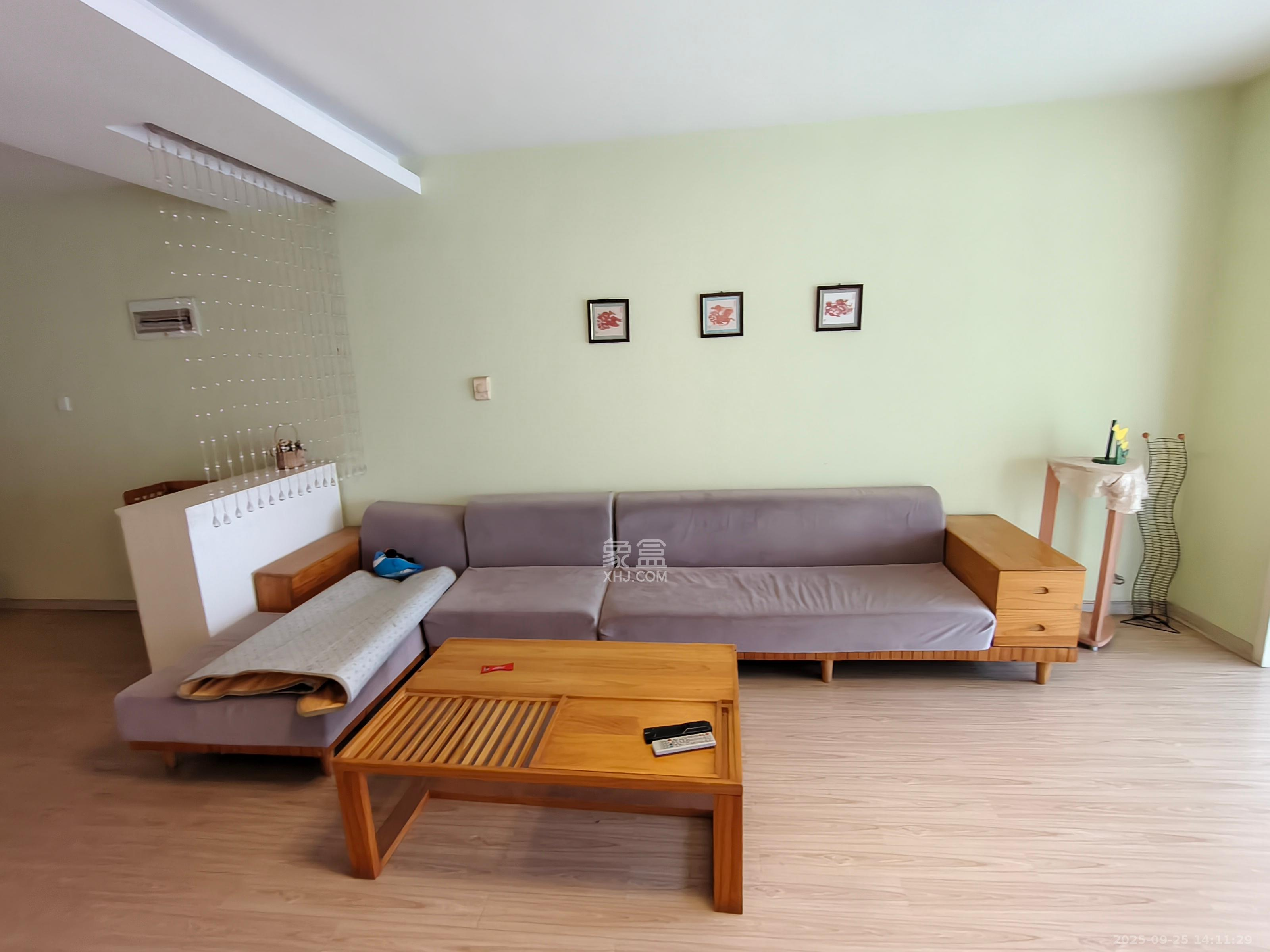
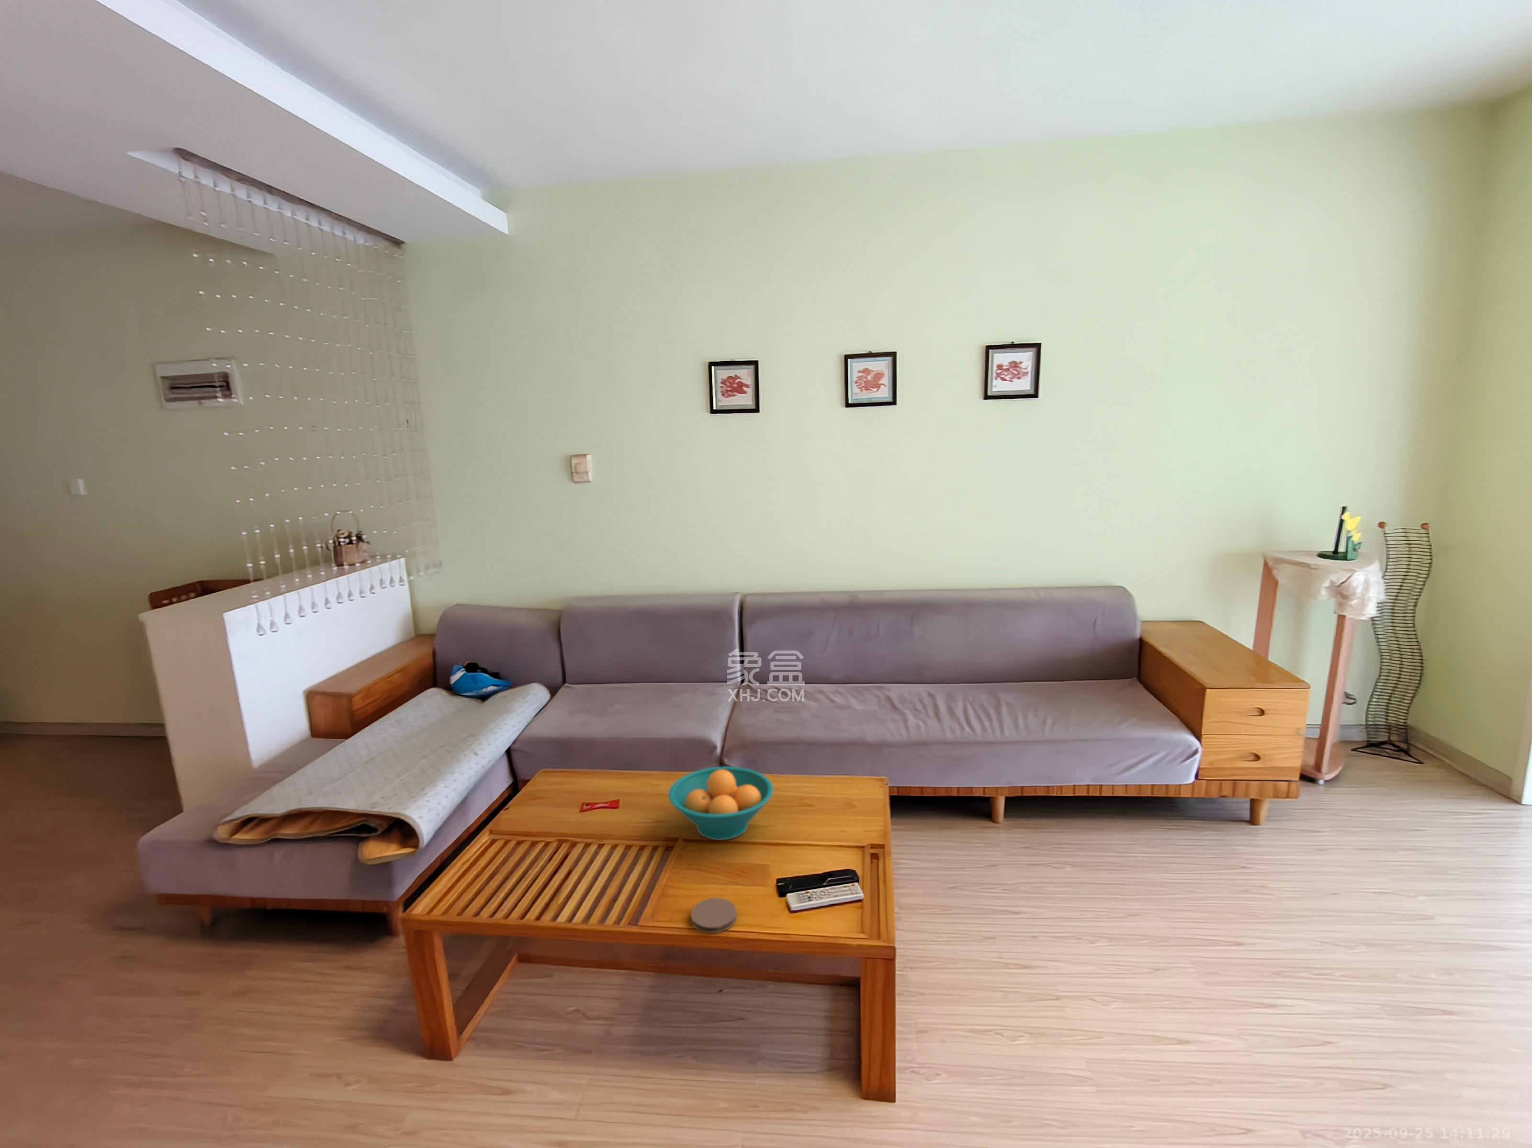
+ fruit bowl (721, 800)
+ coaster (714, 915)
